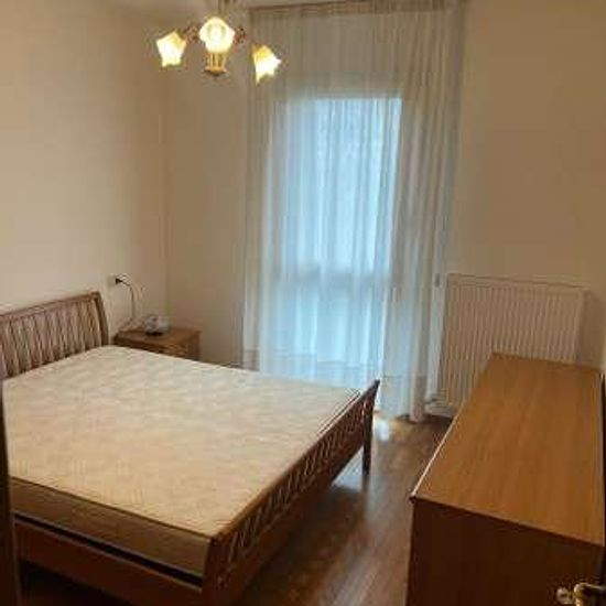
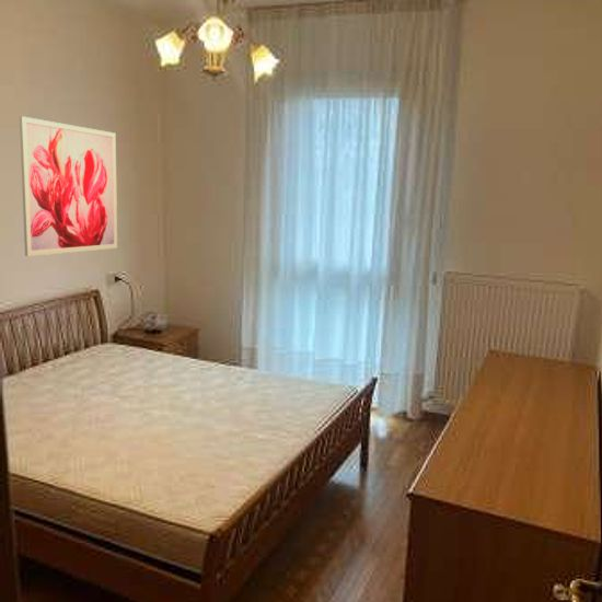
+ wall art (73, 189)
